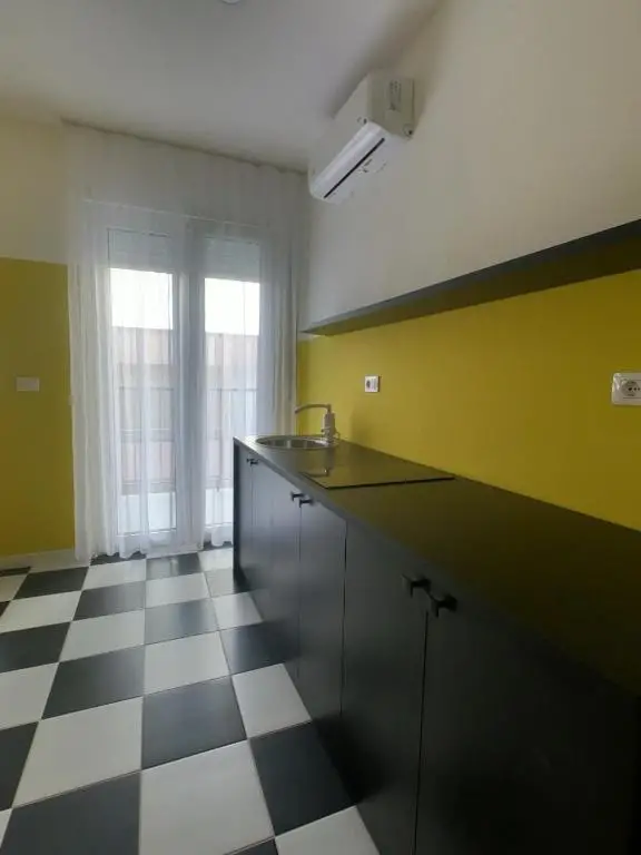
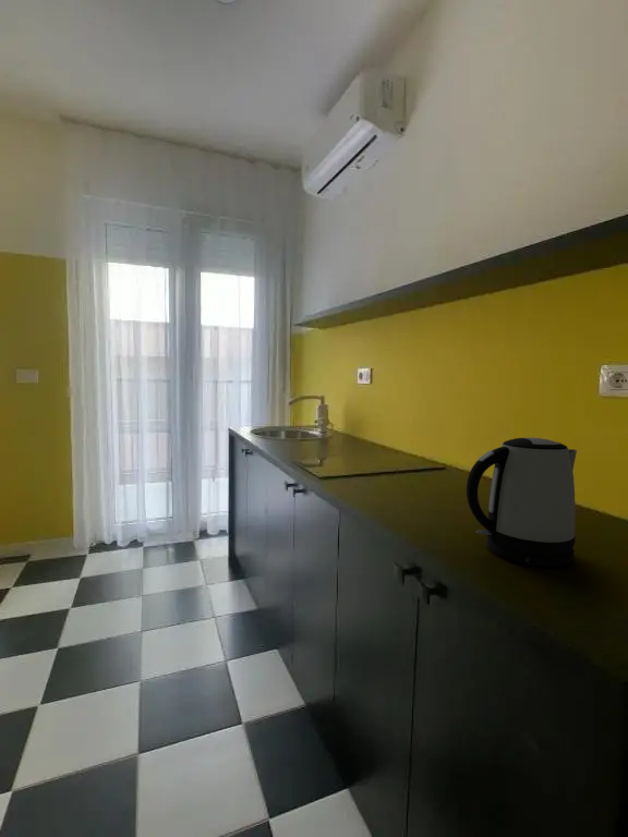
+ kettle (520, 495)
